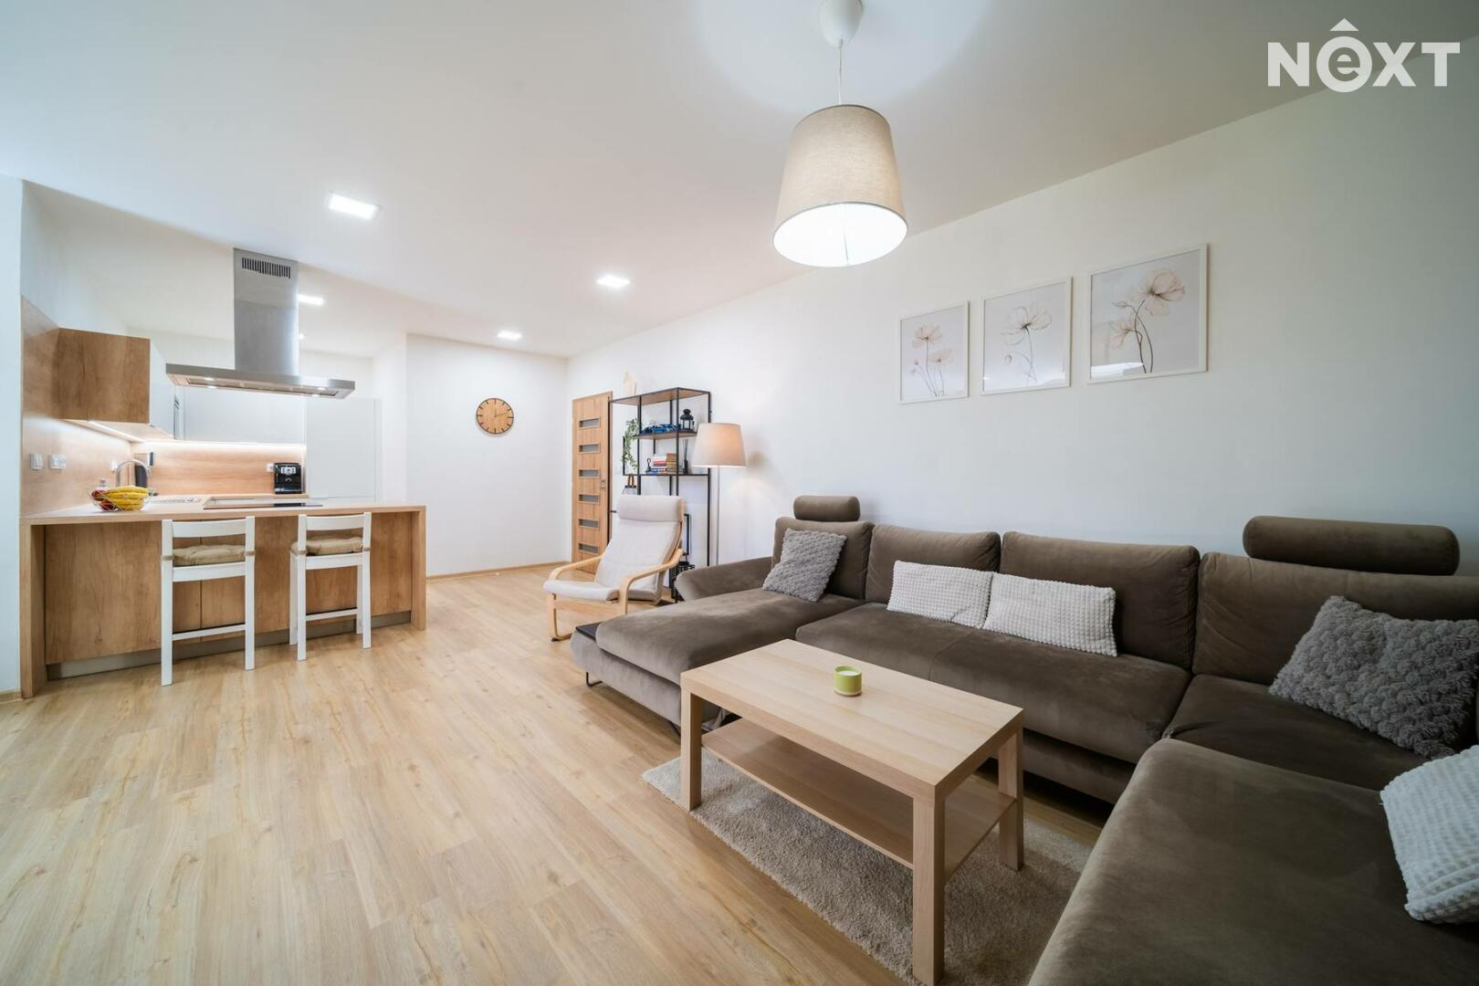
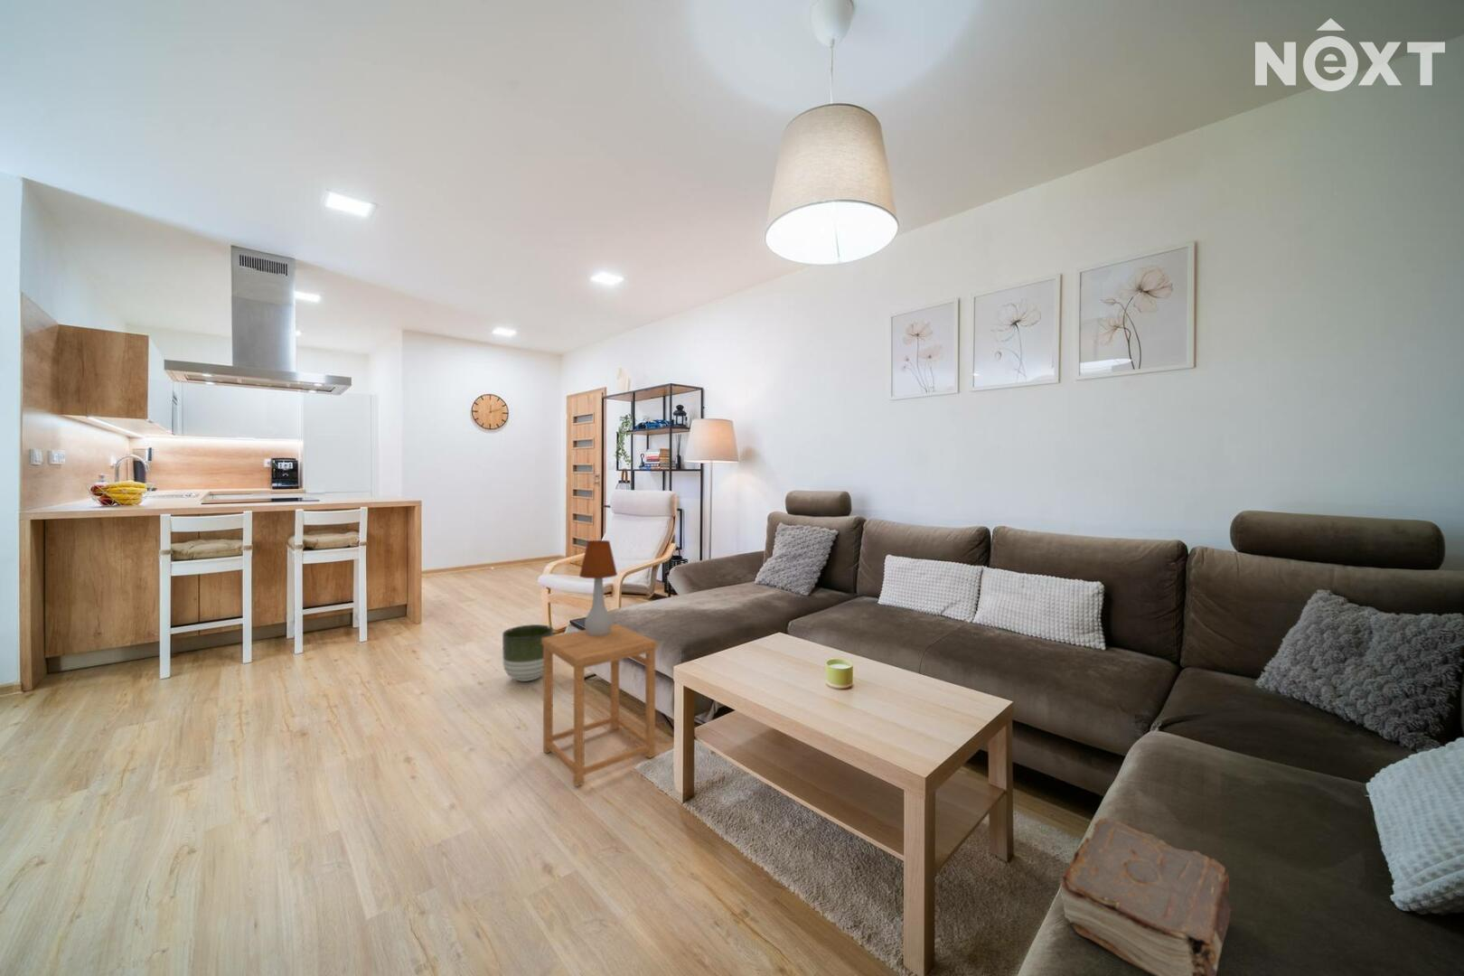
+ side table (611, 696)
+ table lamp (598, 586)
+ book (1145, 893)
+ planter (528, 655)
